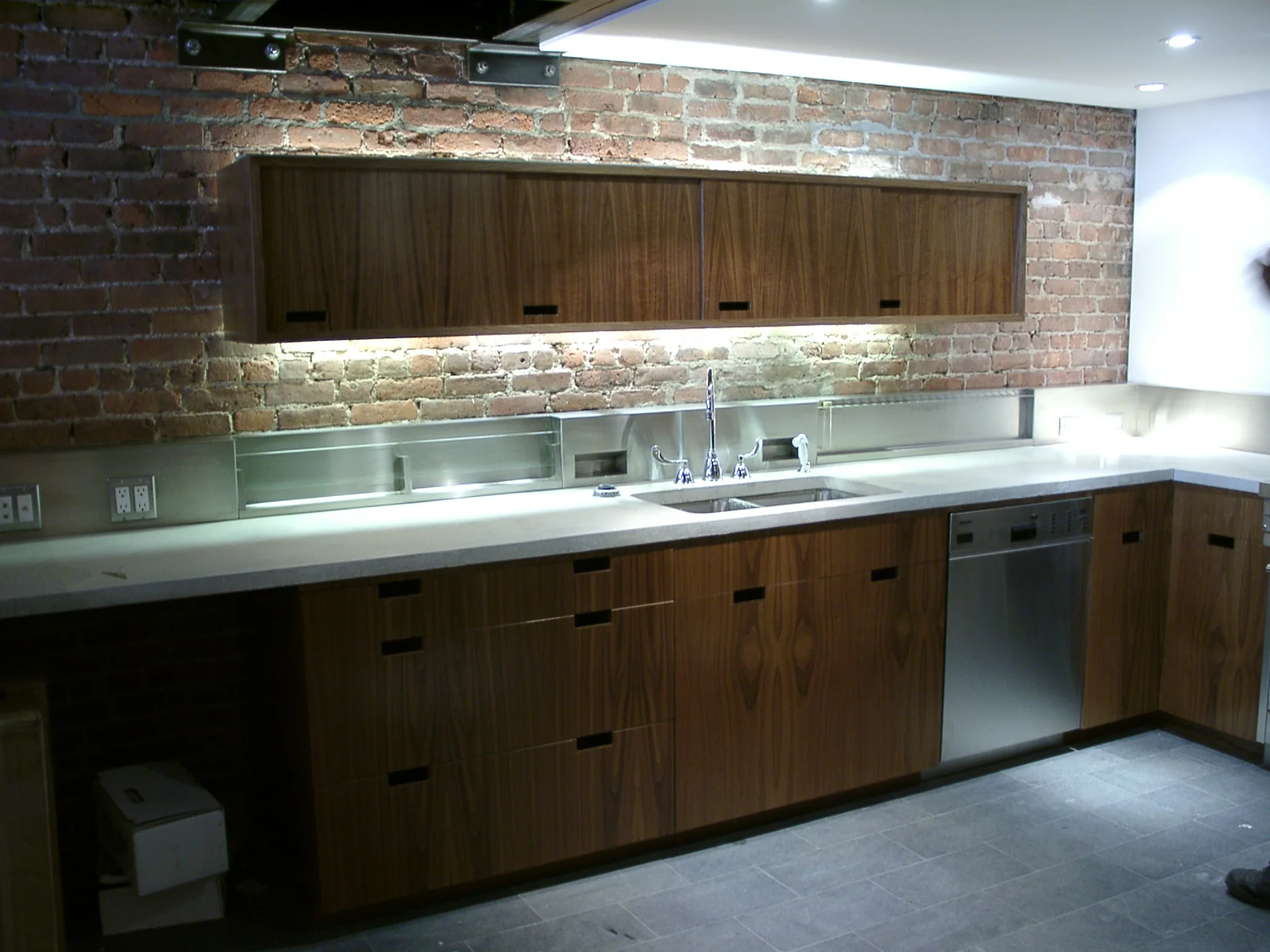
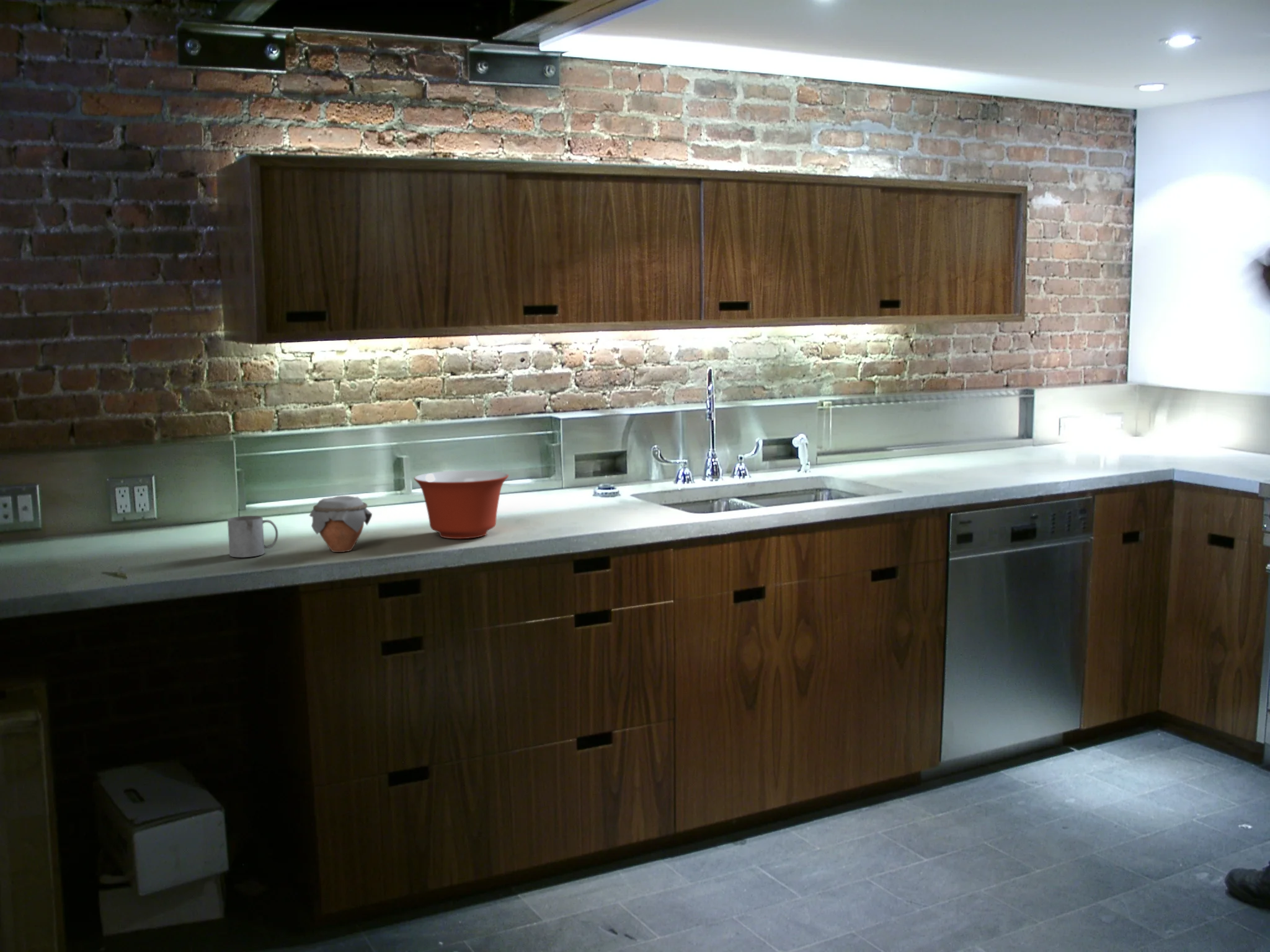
+ mixing bowl (462, 505)
+ mug (253, 536)
+ jar (340, 524)
